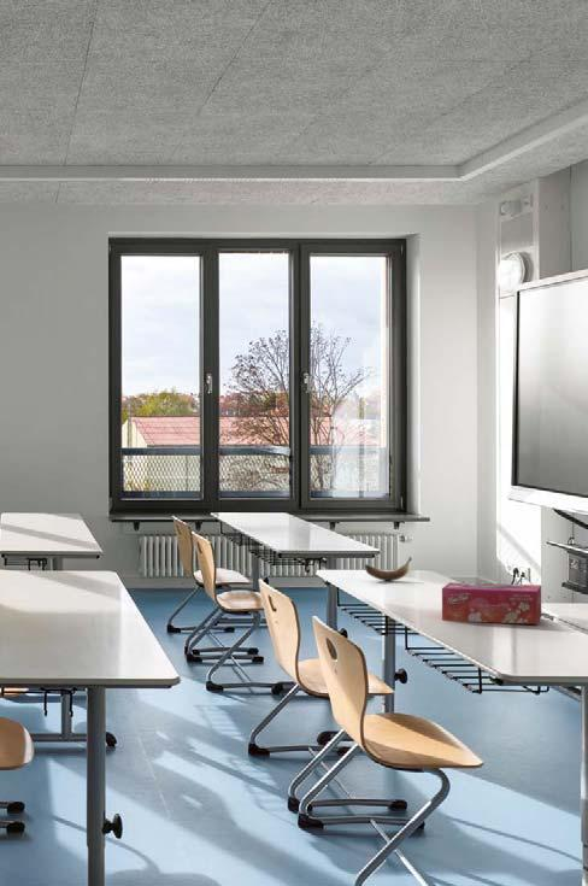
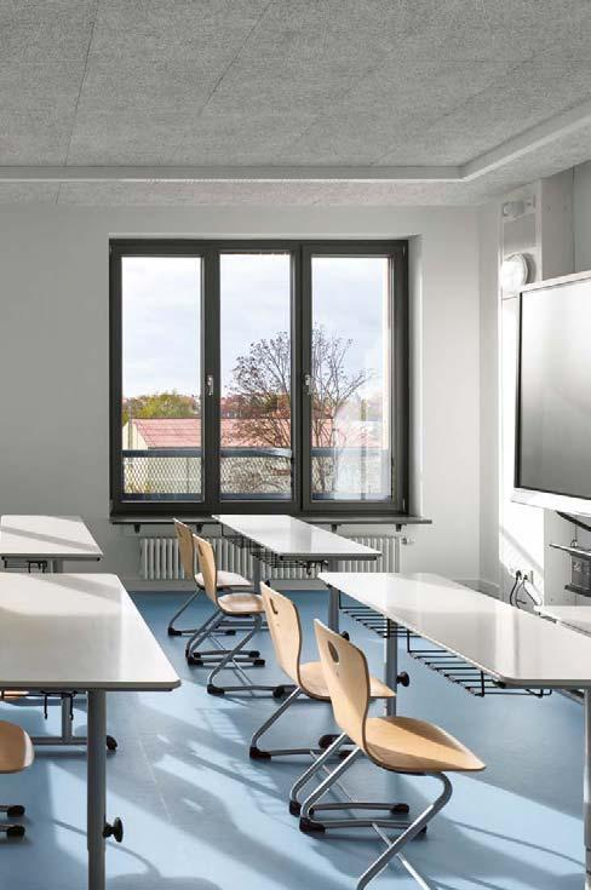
- tissue box (492, 603)
- banana (388, 571)
